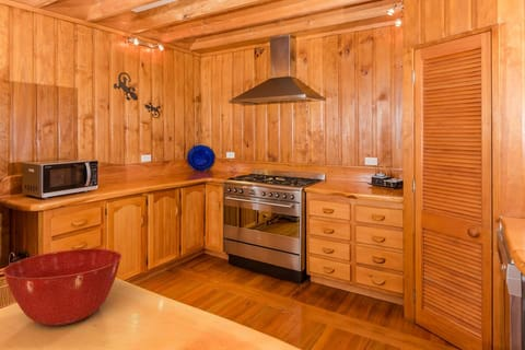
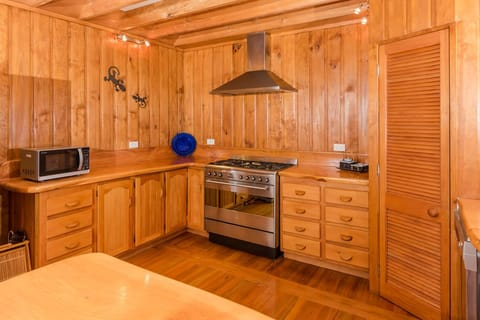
- mixing bowl (67, 288)
